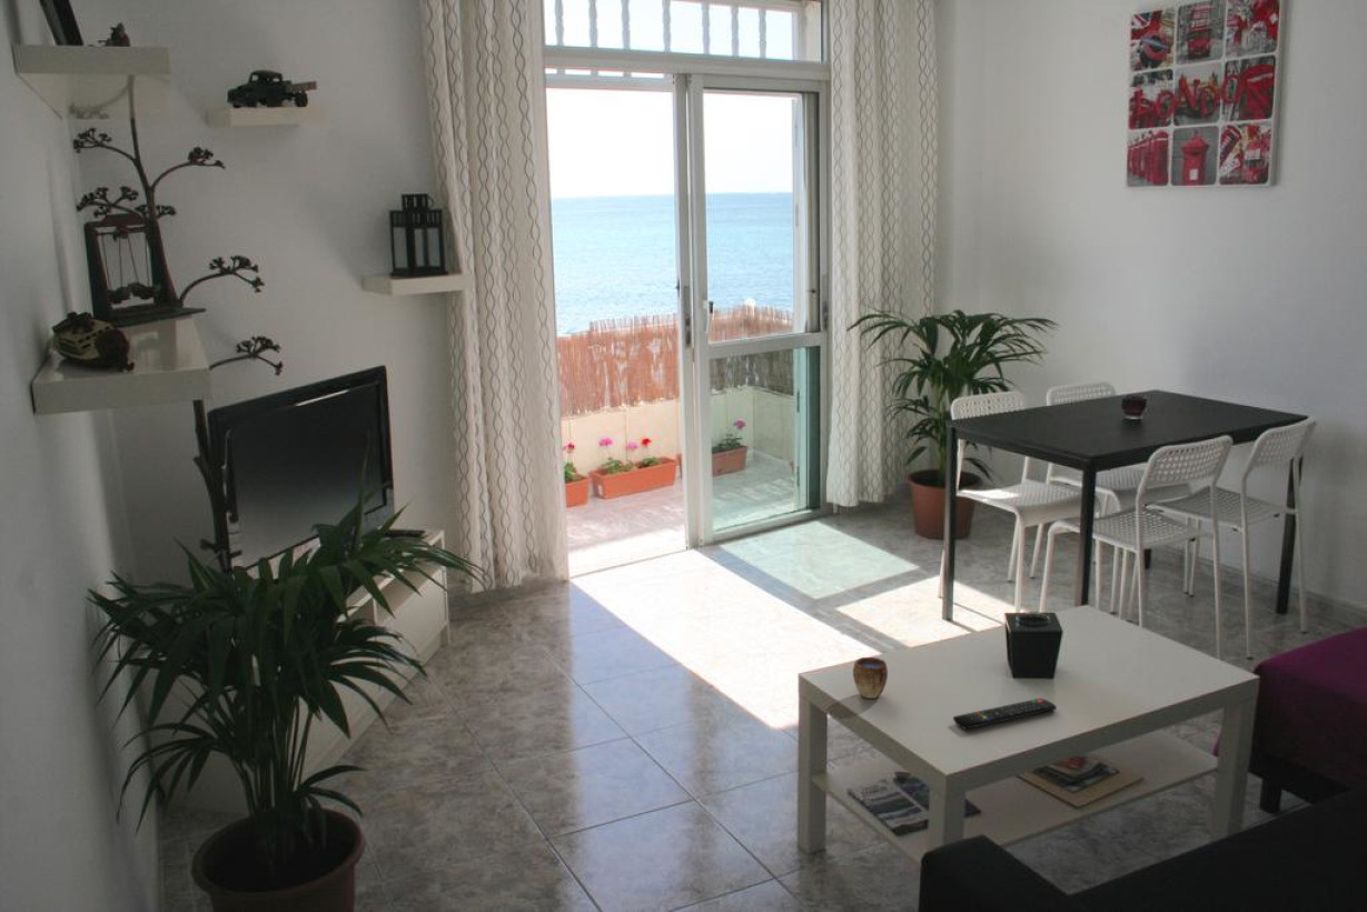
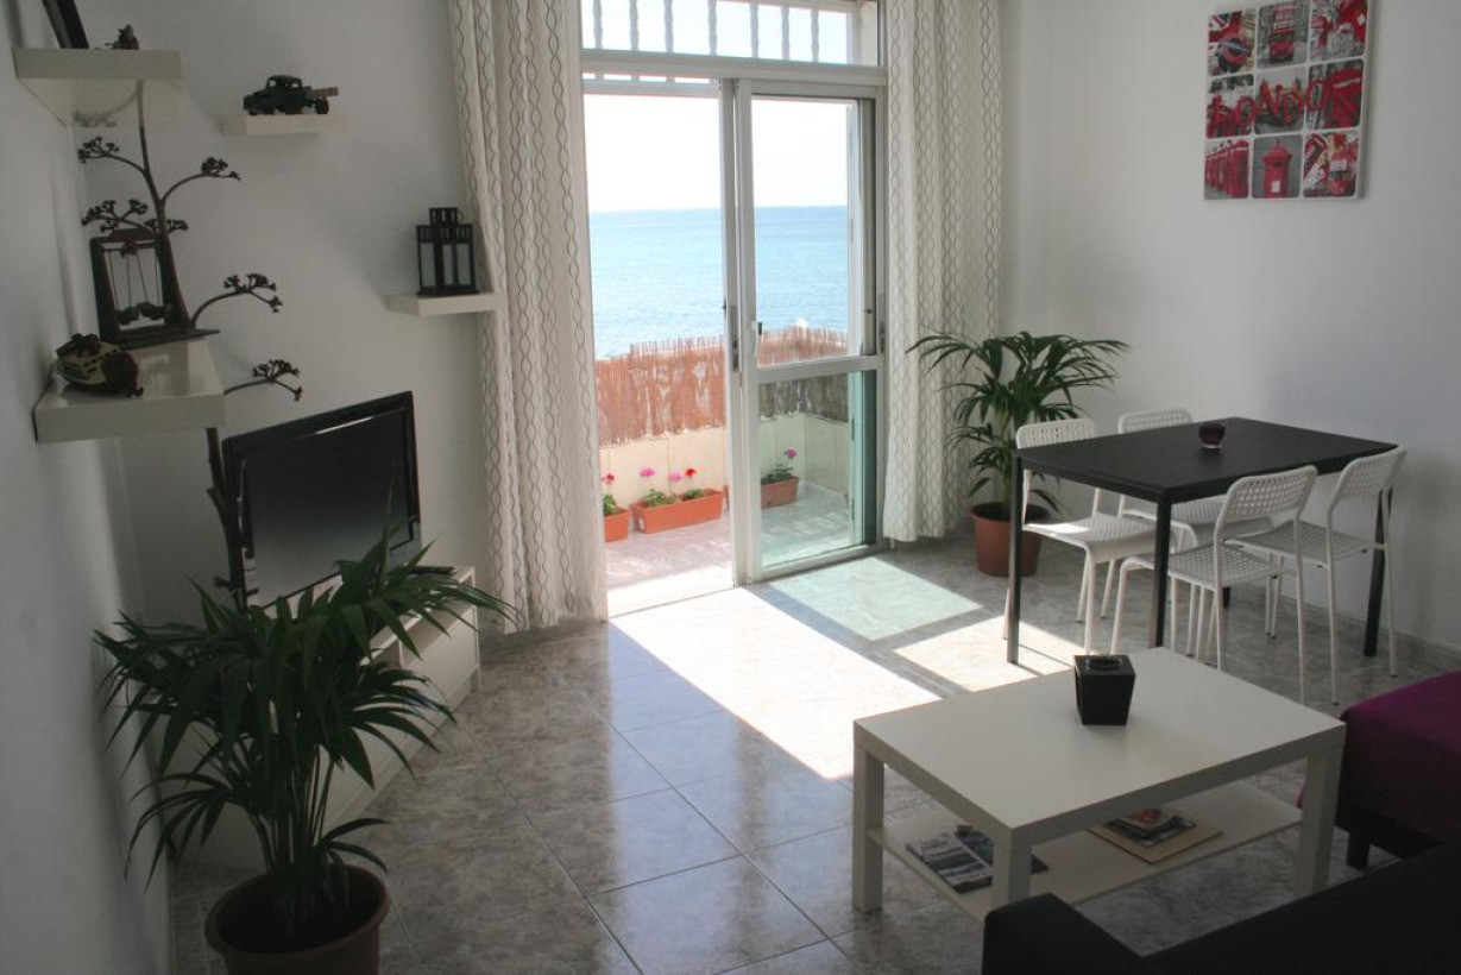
- remote control (1006, 714)
- candle (870, 678)
